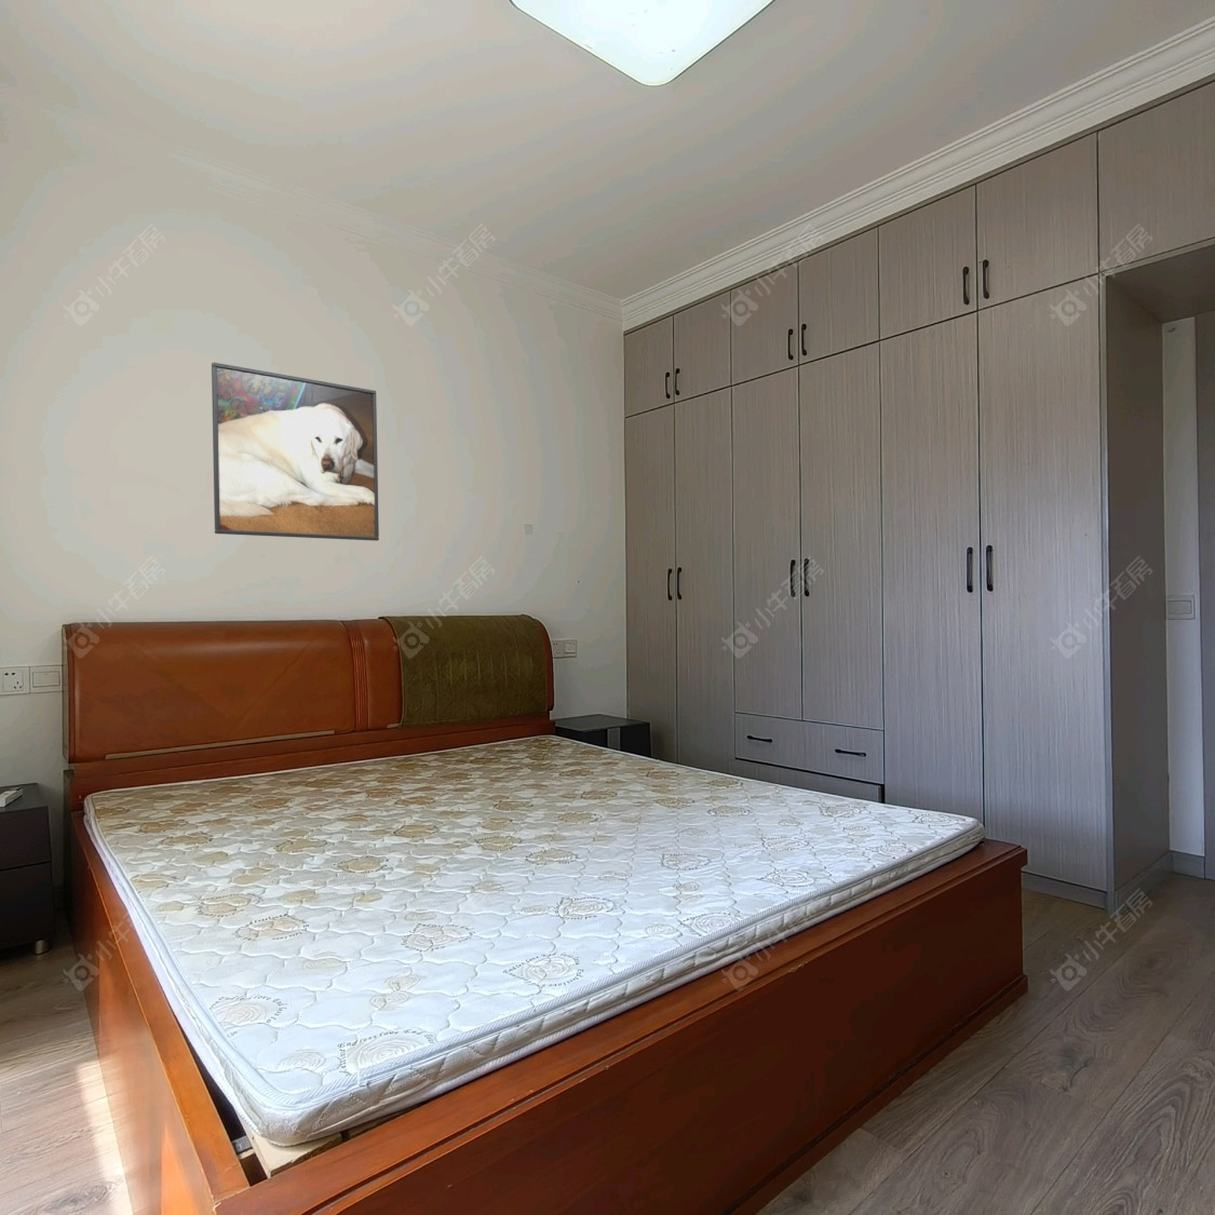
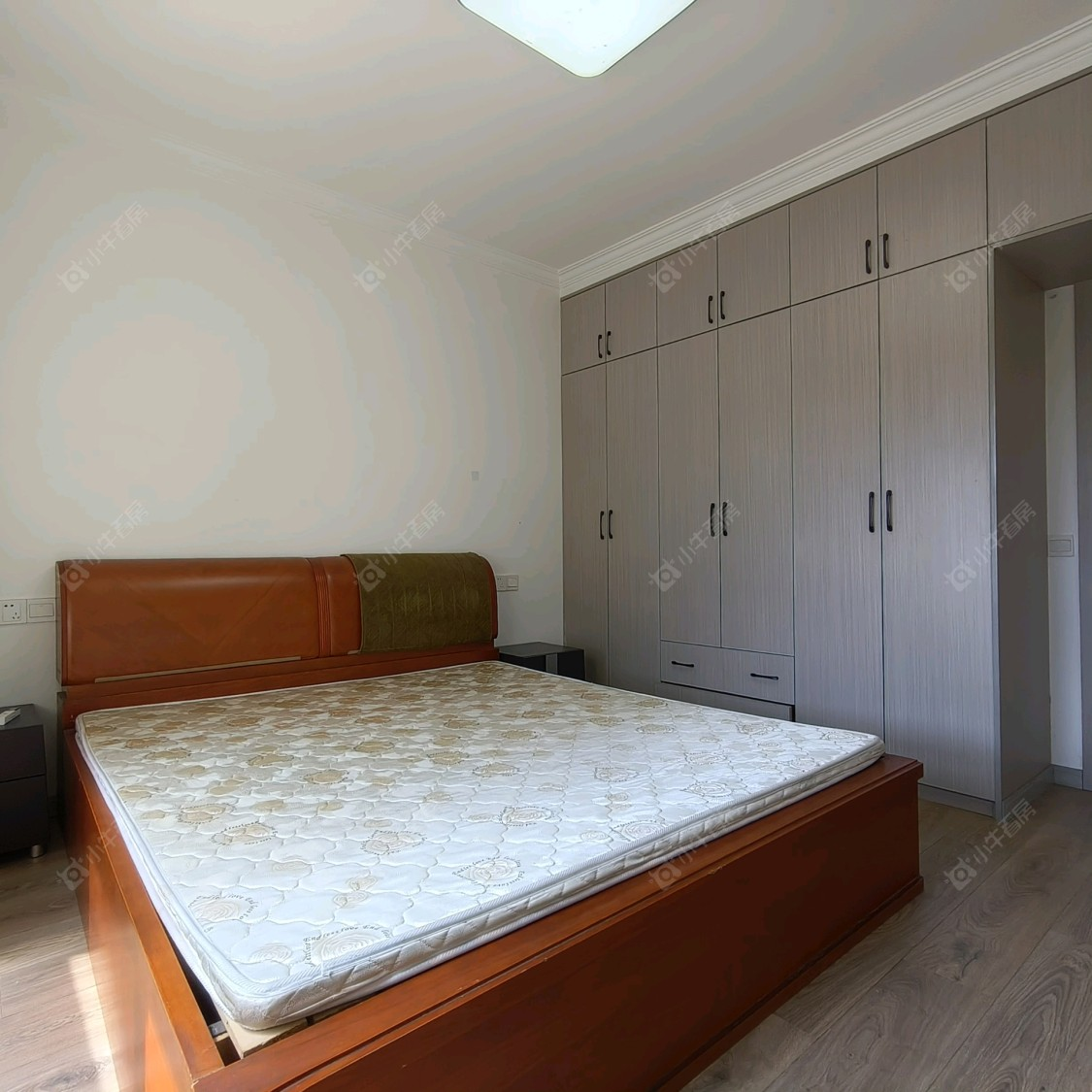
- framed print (300, 457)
